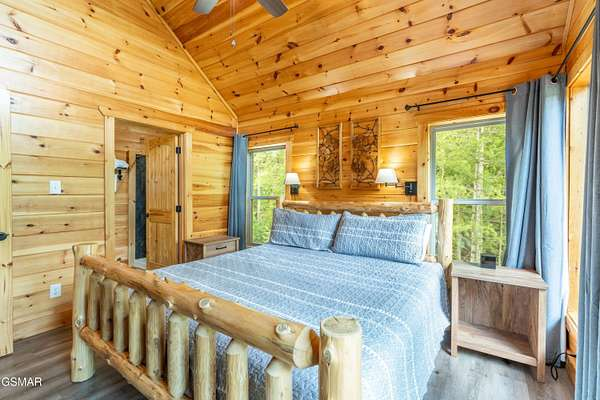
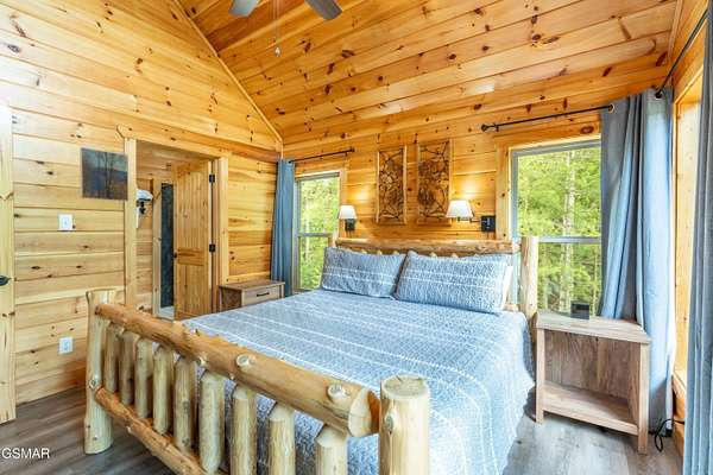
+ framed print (105, 176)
